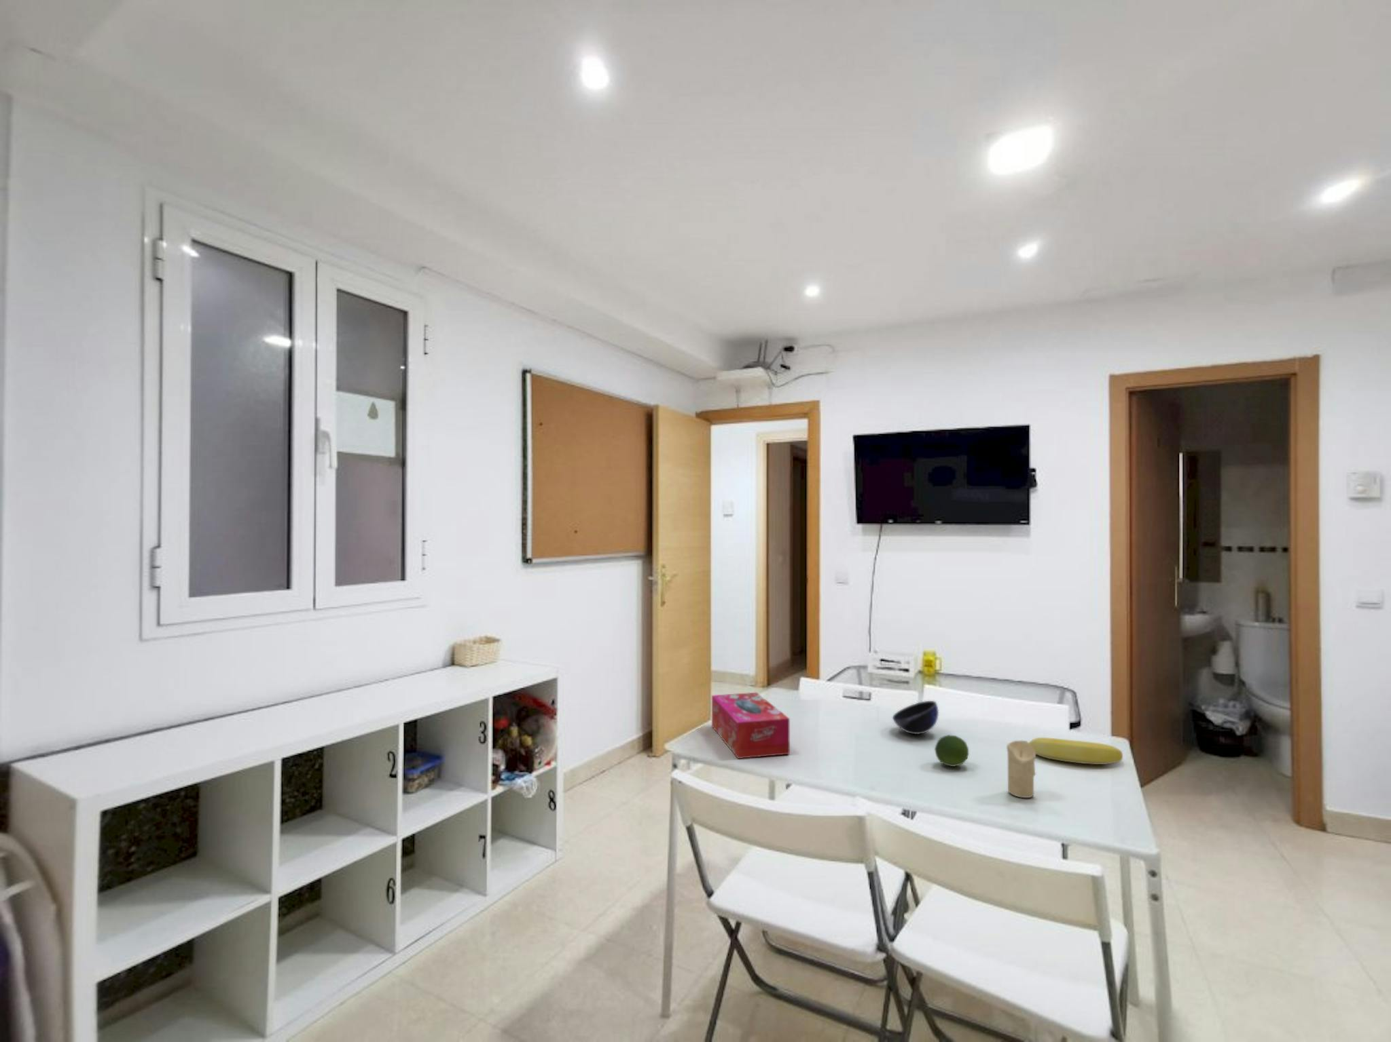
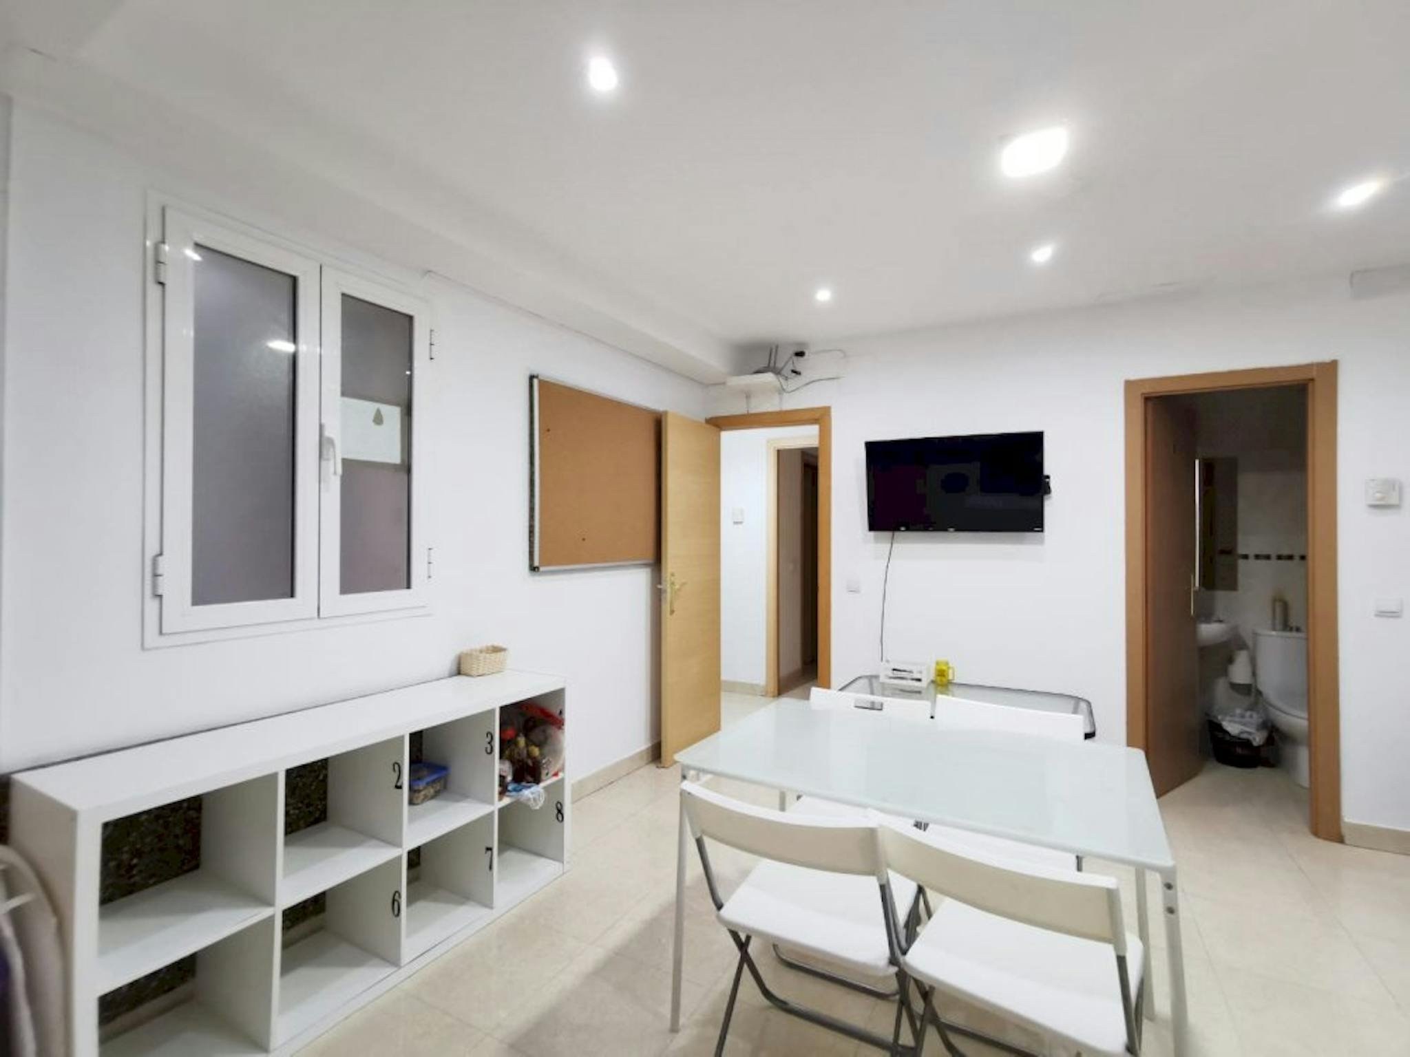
- fruit (952, 750)
- candle (1020, 768)
- banana (1070, 744)
- bowl (915, 717)
- tissue box (748, 722)
